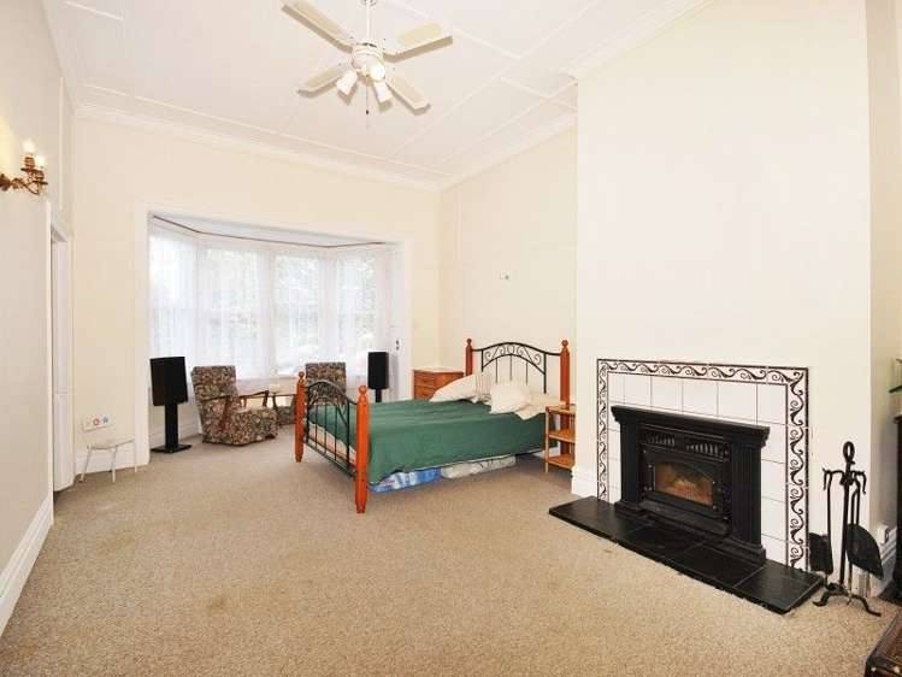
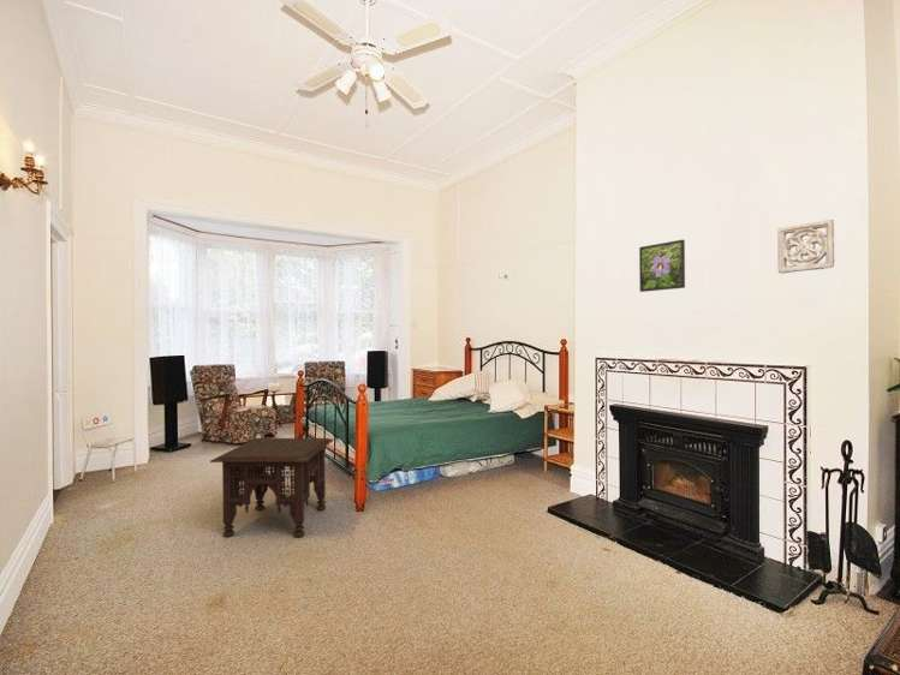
+ wall ornament (804, 247)
+ side table (278, 484)
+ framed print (661, 267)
